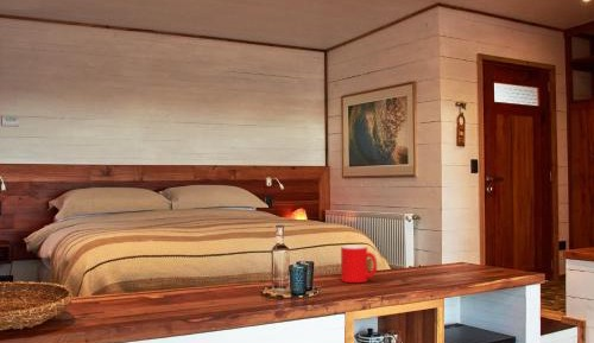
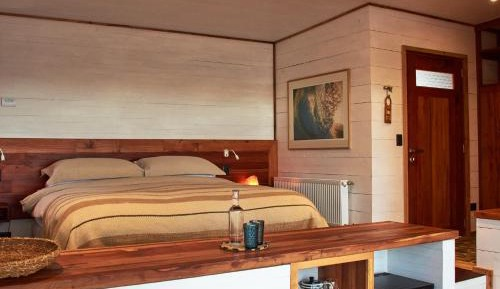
- cup (359, 263)
